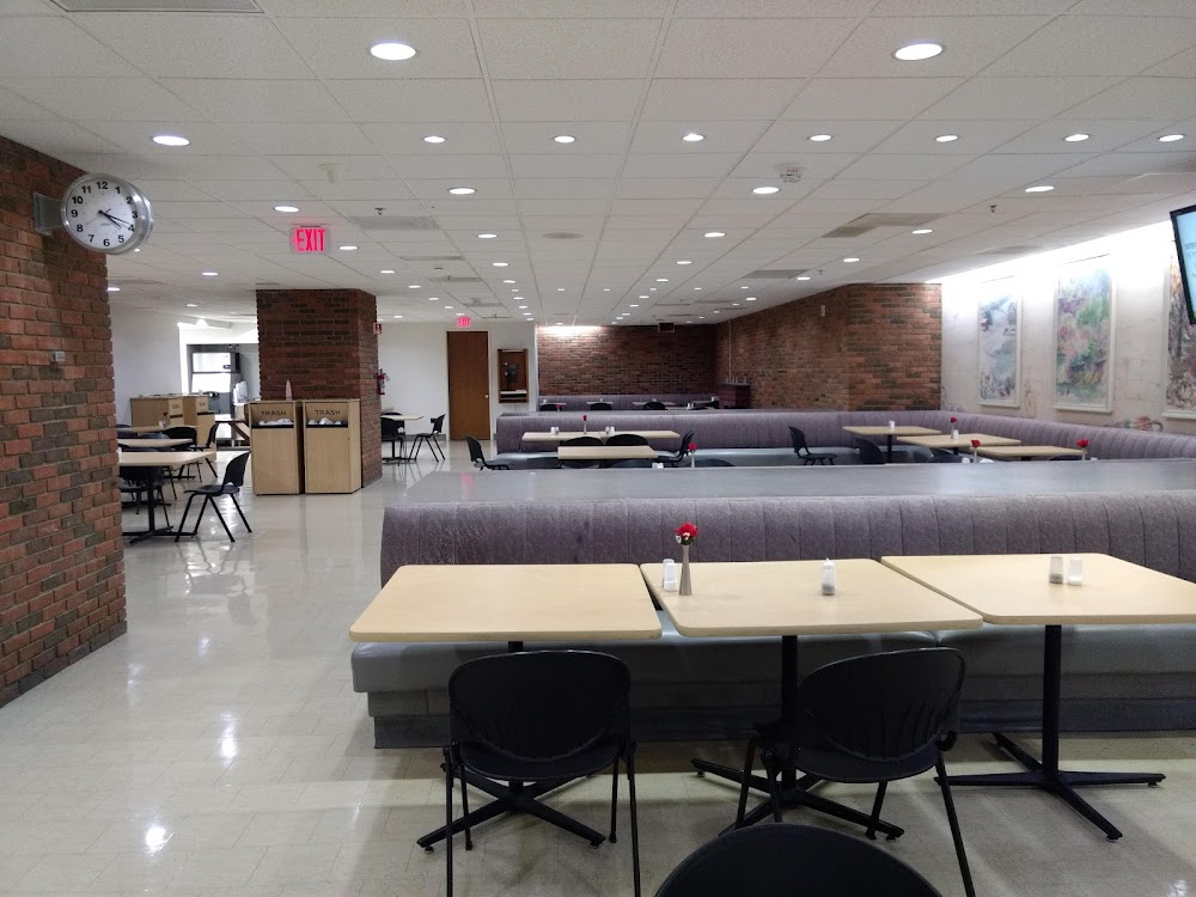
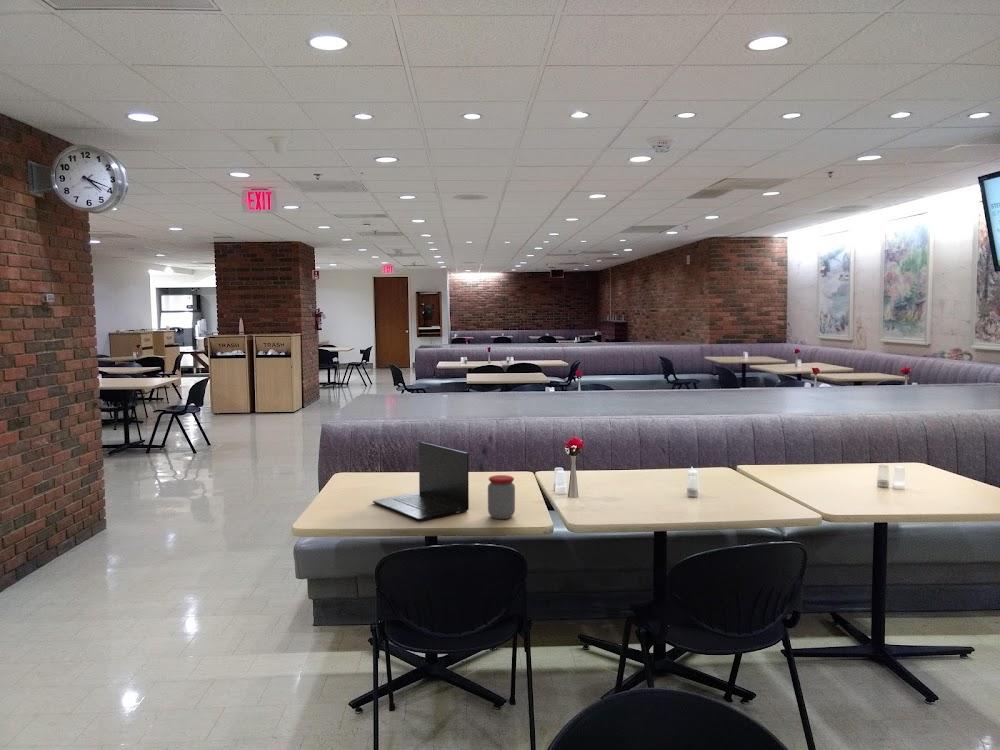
+ jar (501, 496)
+ laptop (419, 478)
